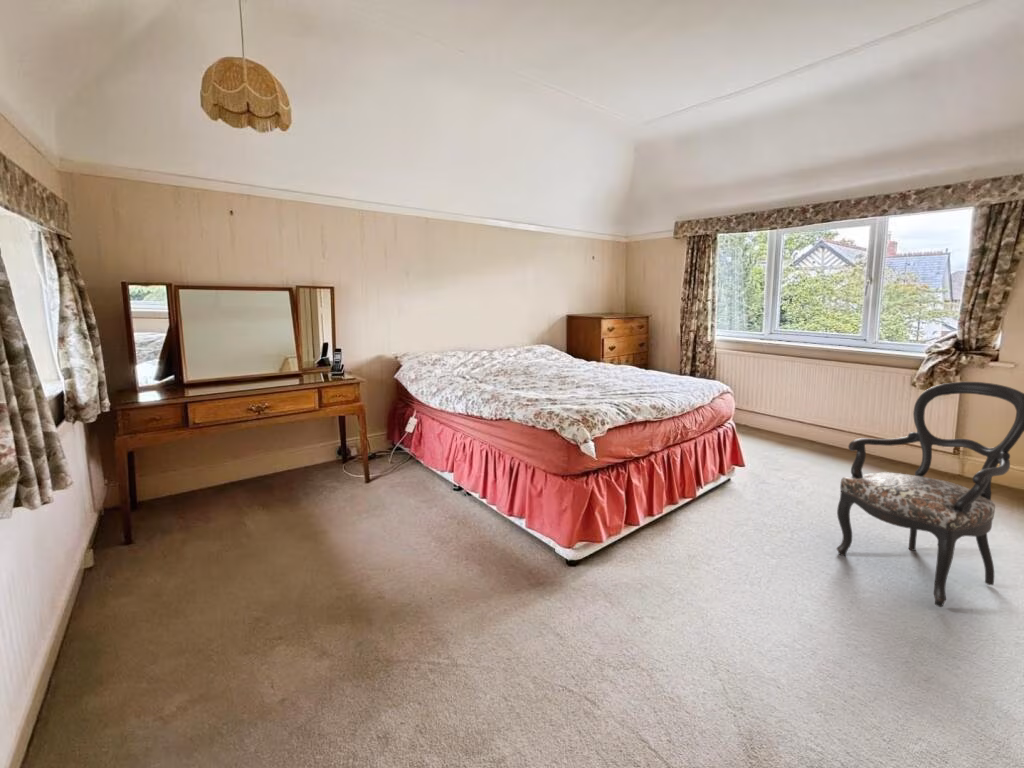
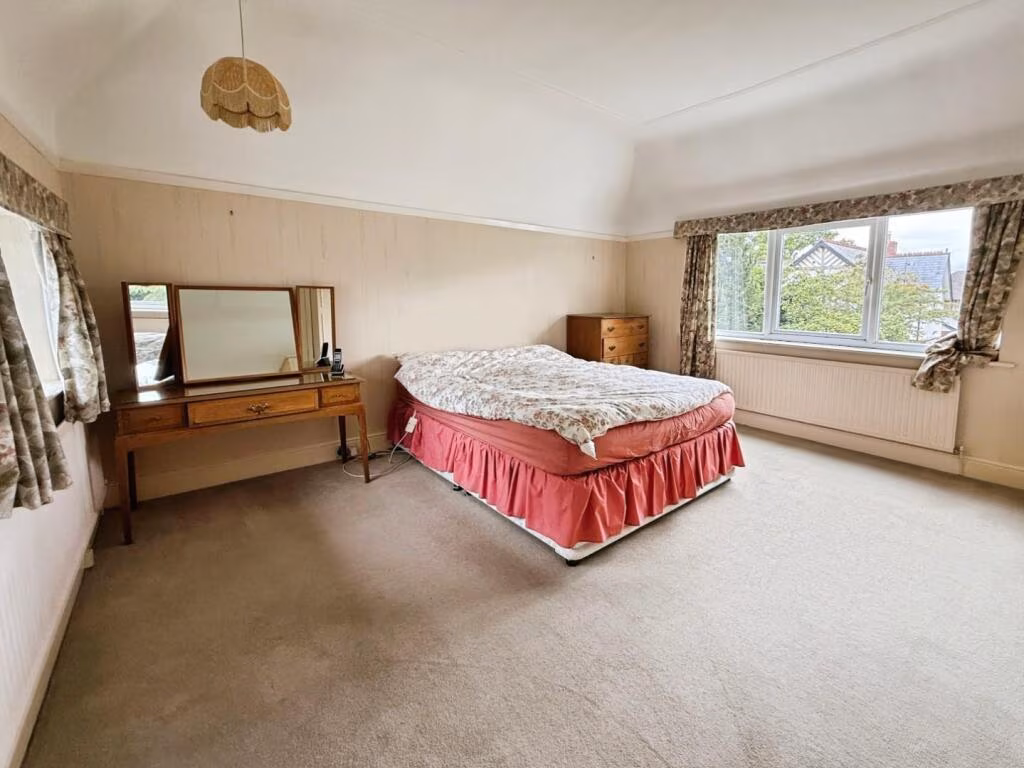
- armchair (933, 481)
